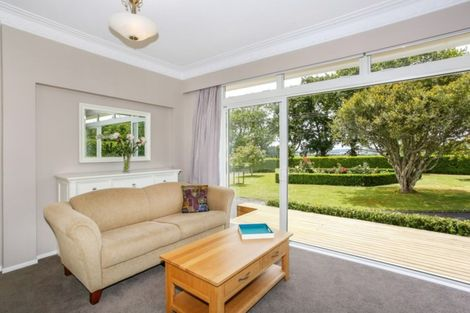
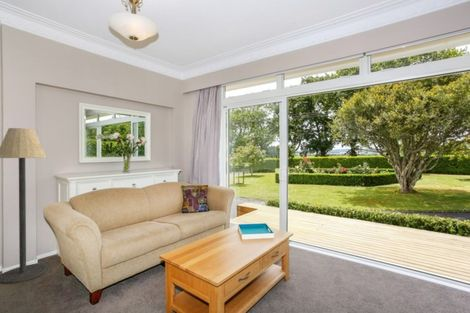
+ floor lamp (22, 201)
